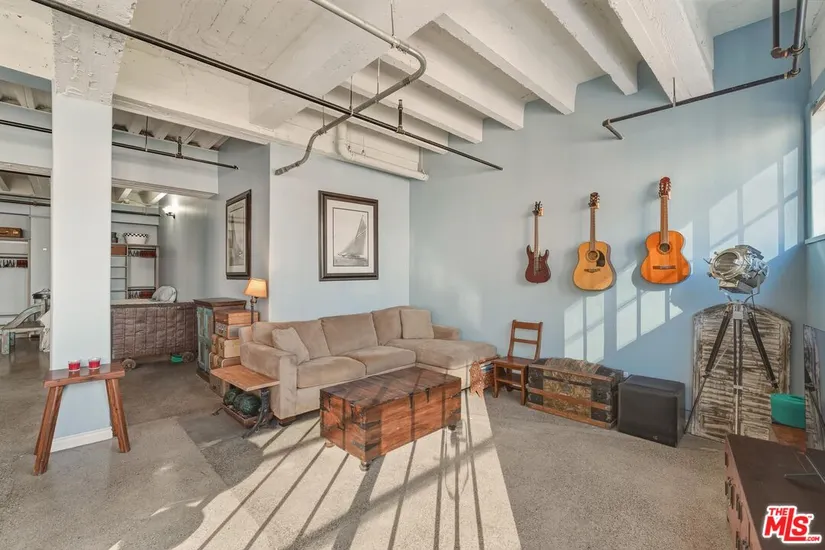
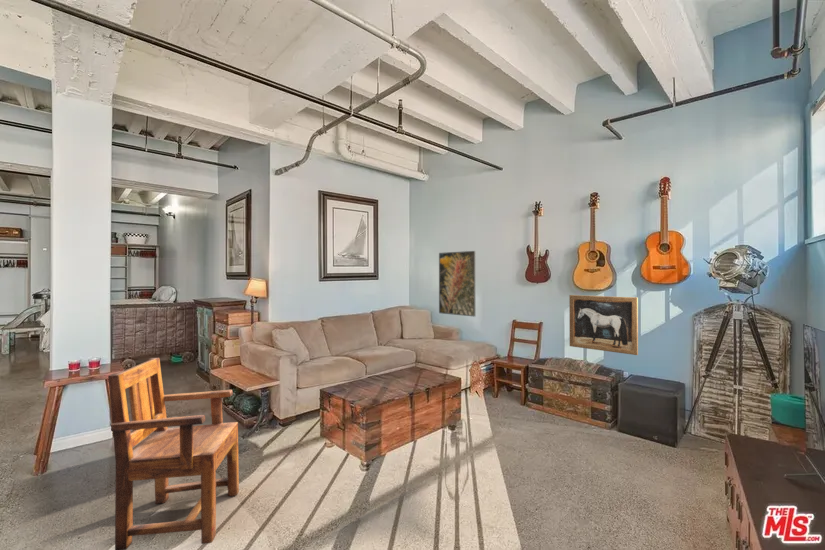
+ armchair (180, 441)
+ wall art (601, 323)
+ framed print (456, 283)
